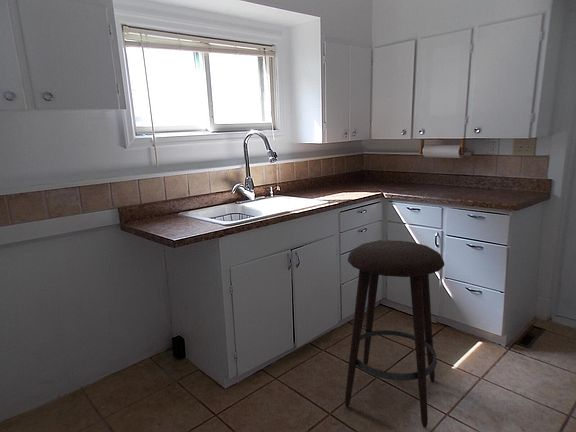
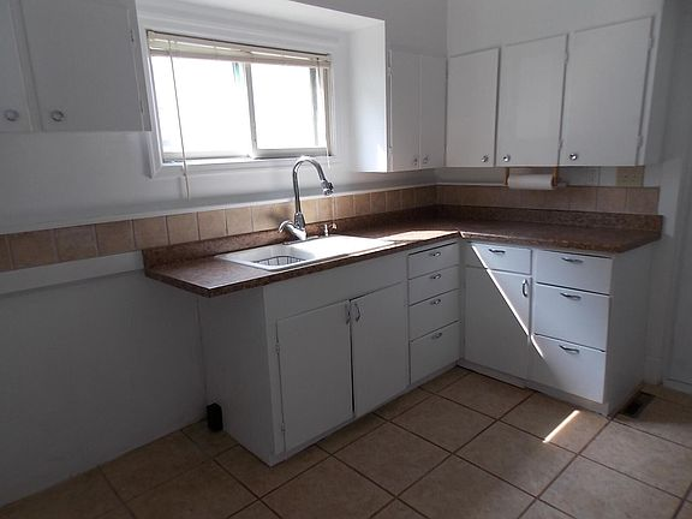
- stool (393, 330)
